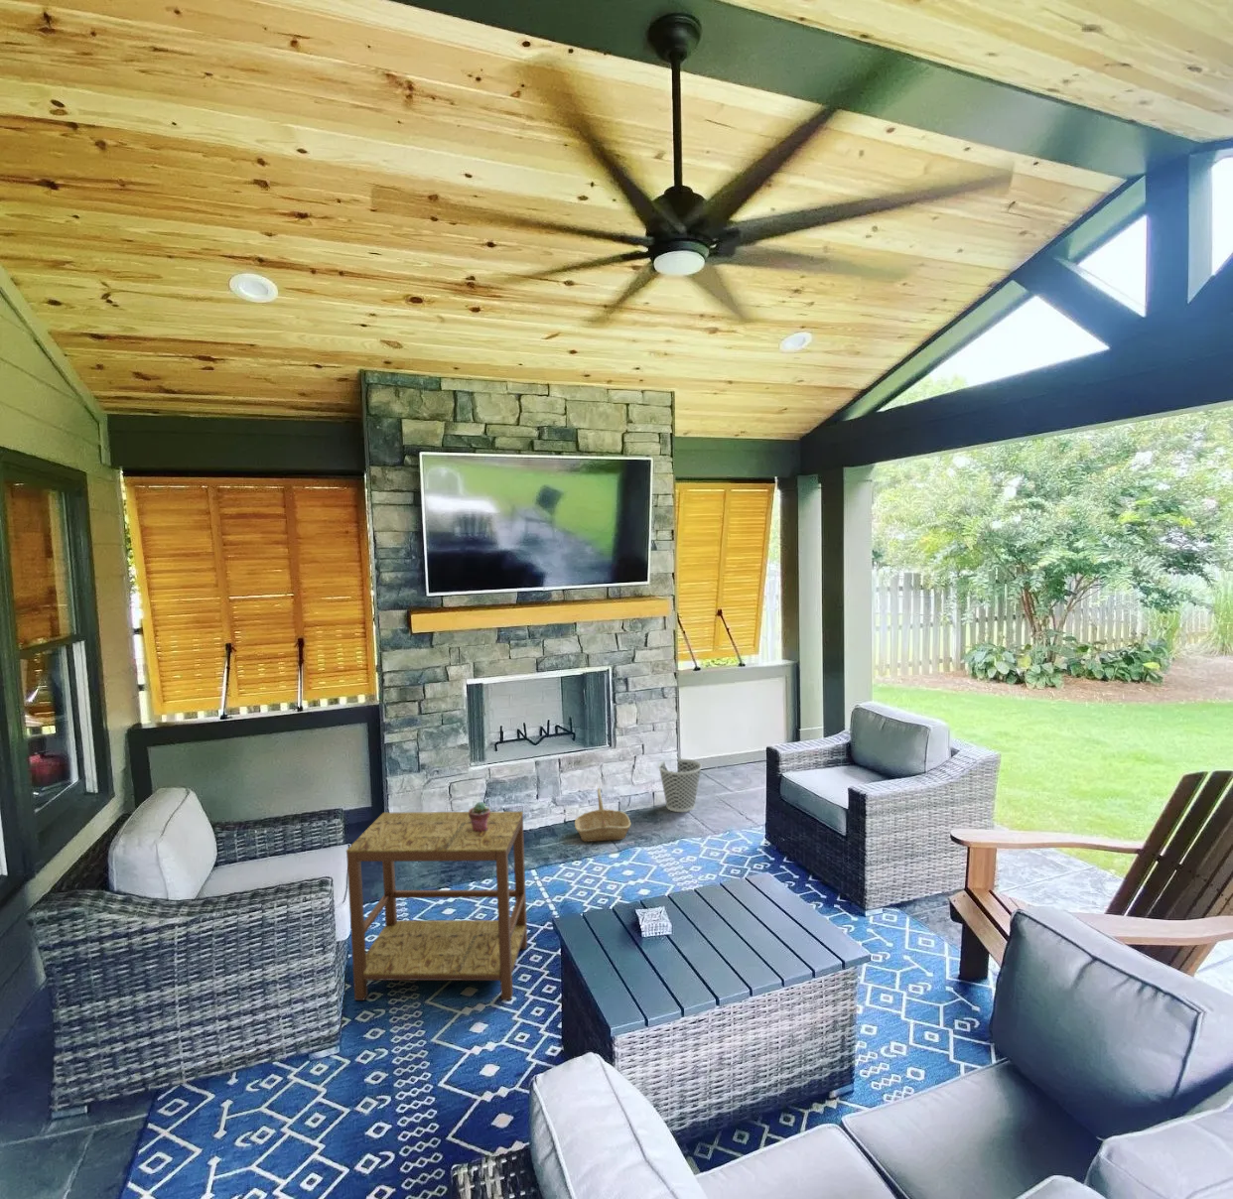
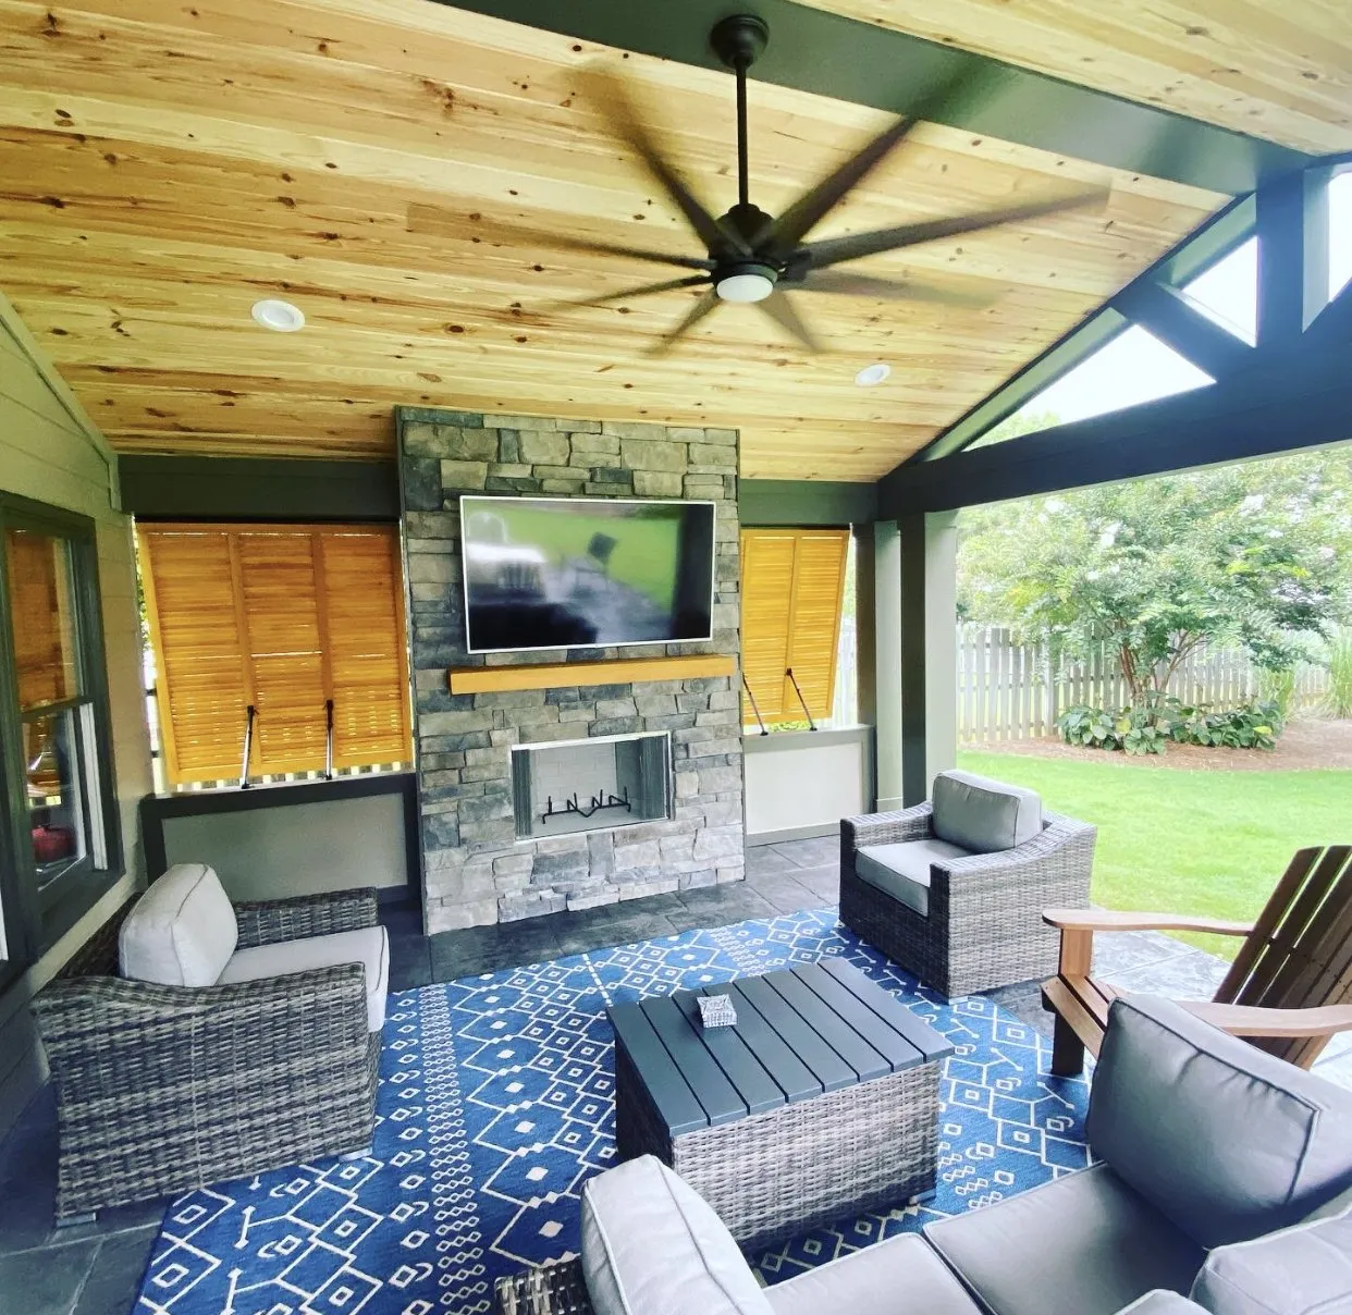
- side table (443, 896)
- wastebasket (680, 785)
- basket (601, 811)
- potted succulent (479, 815)
